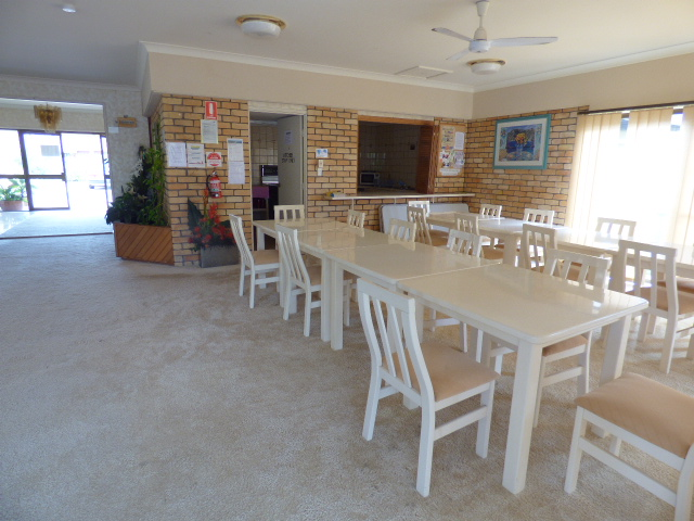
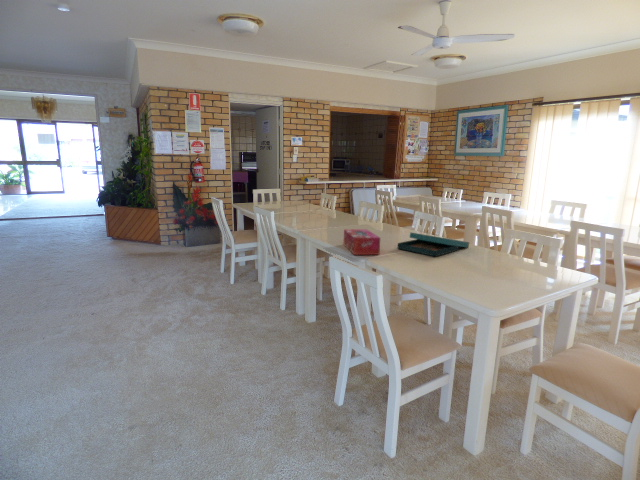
+ tissue box (360, 241)
+ board game (434, 241)
